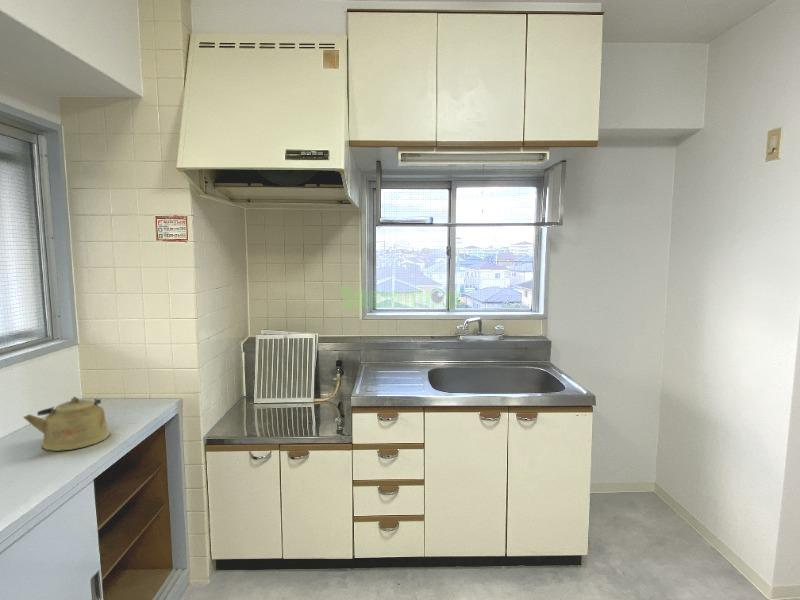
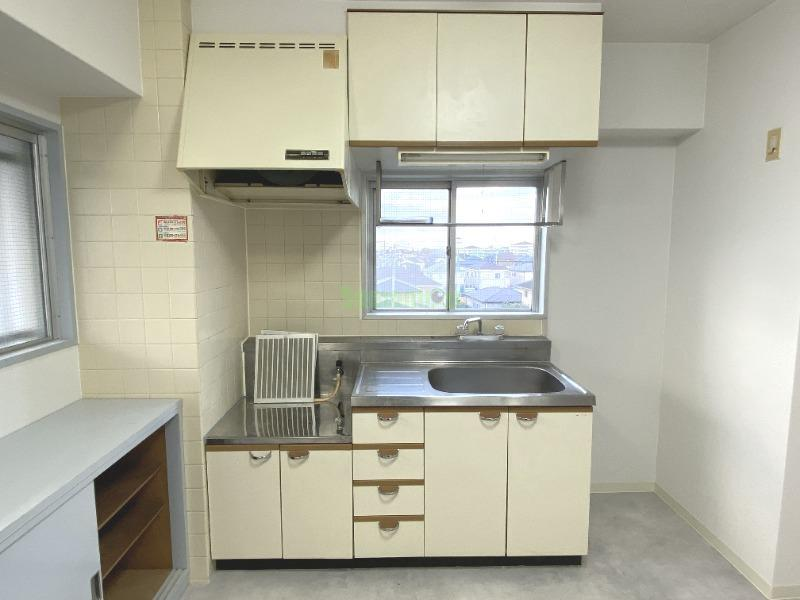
- kettle (68, 419)
